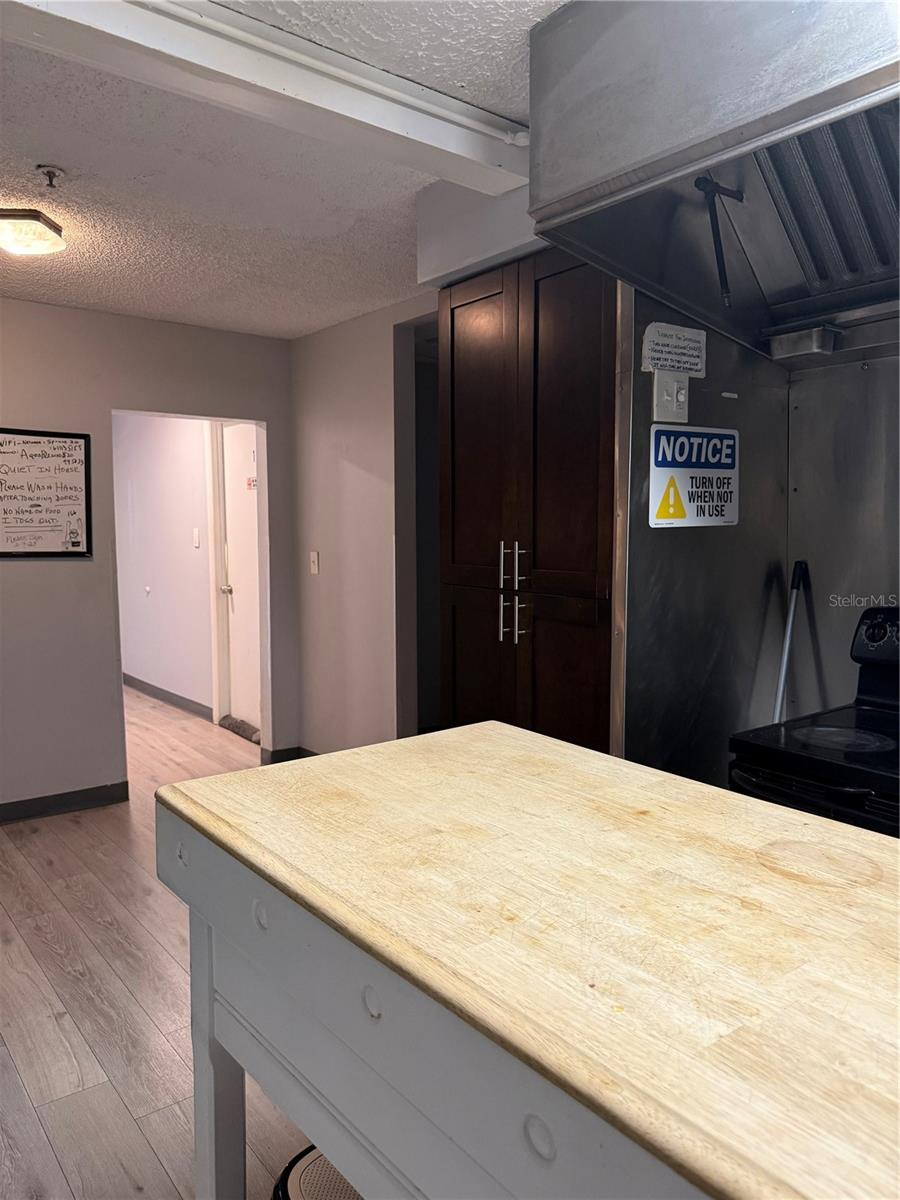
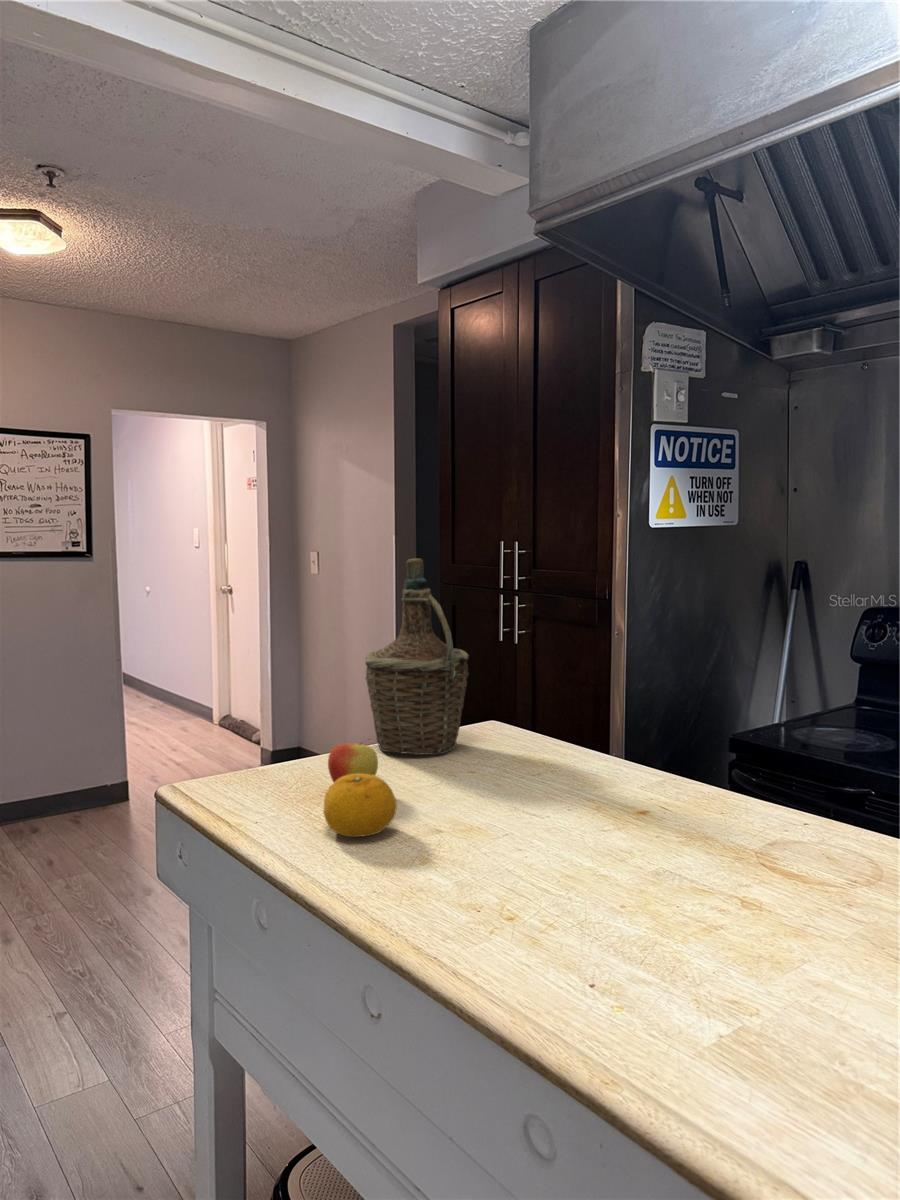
+ apple (353, 765)
+ fruit (360, 803)
+ bottle (417, 653)
